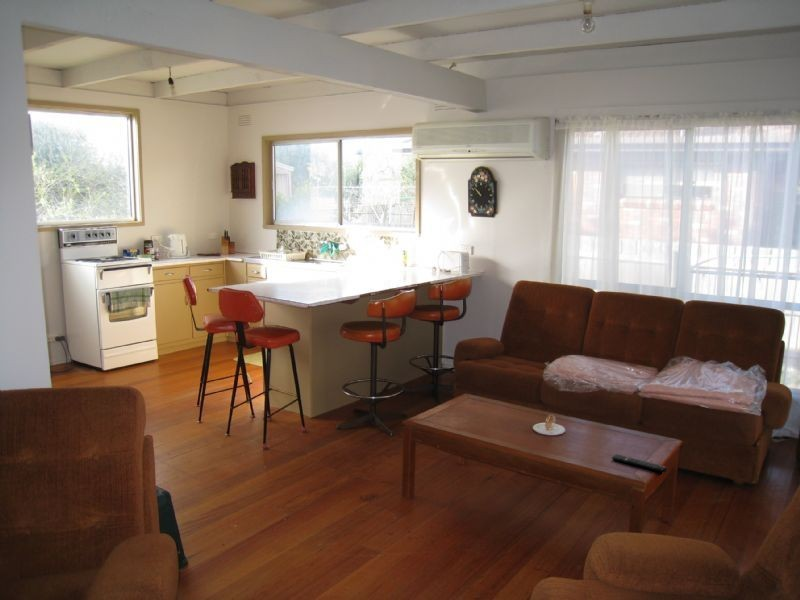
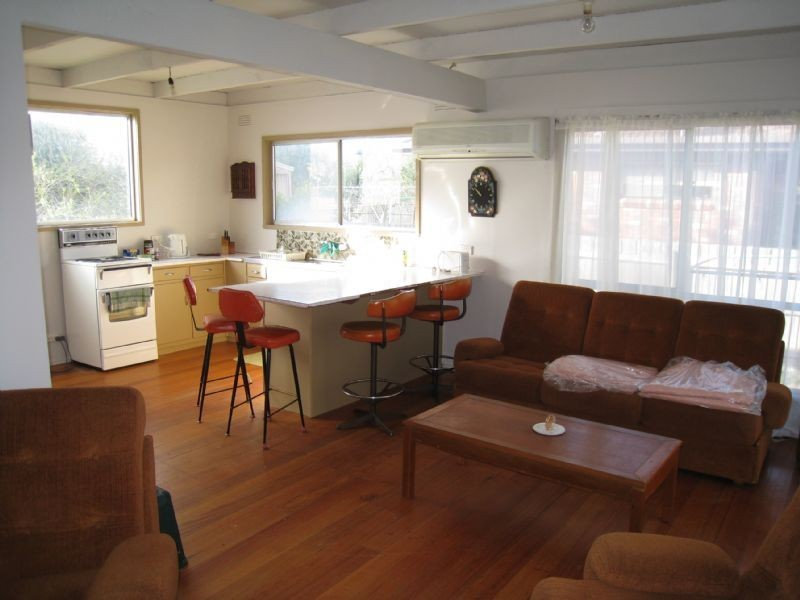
- remote control (639, 463)
